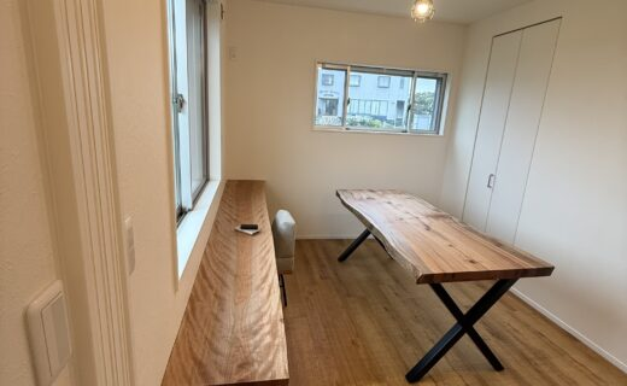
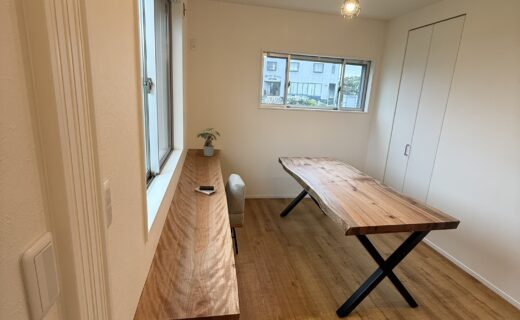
+ potted plant (208, 141)
